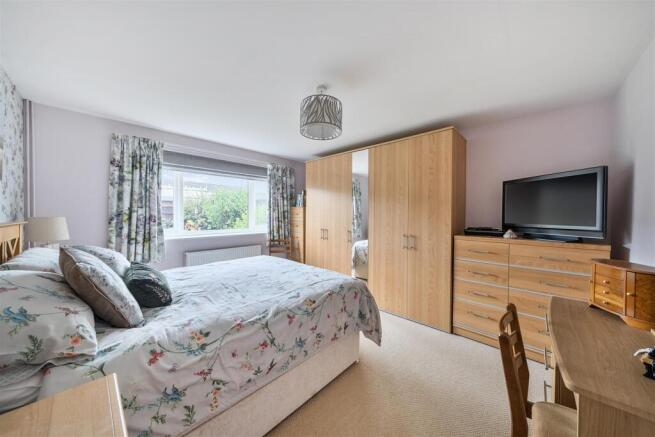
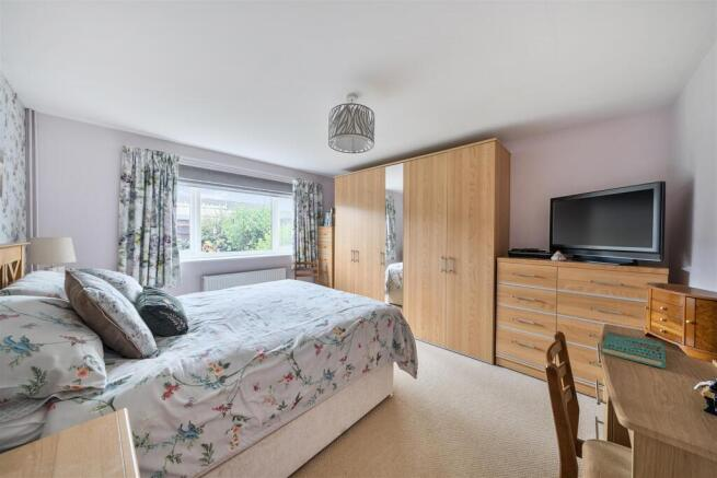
+ book (633, 348)
